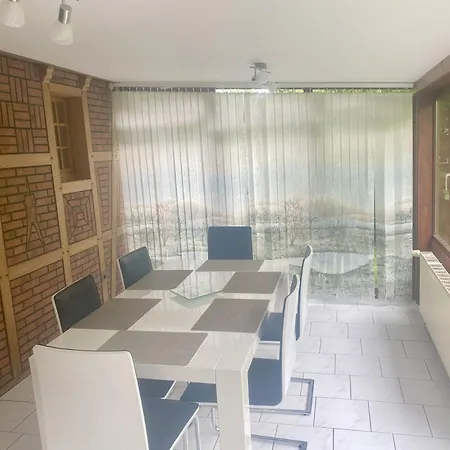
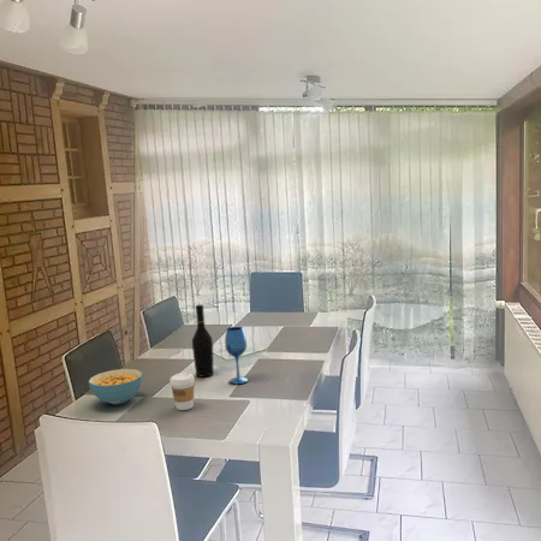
+ wine bottle (202, 340)
+ wineglass (236, 355)
+ coffee cup (183, 391)
+ cereal bowl (117, 388)
